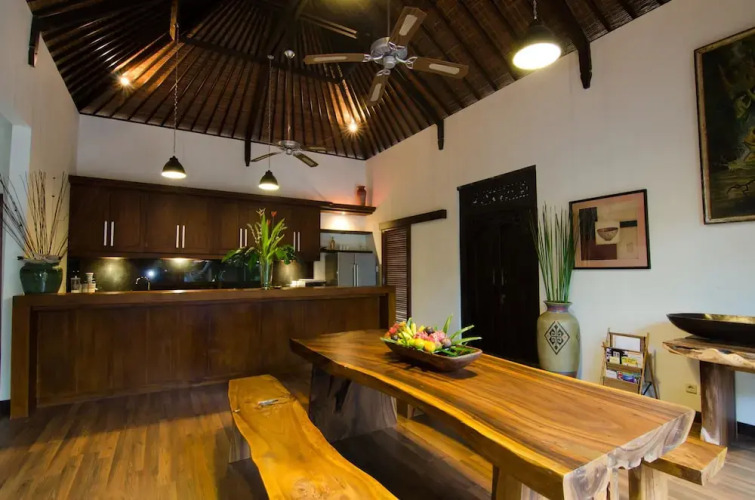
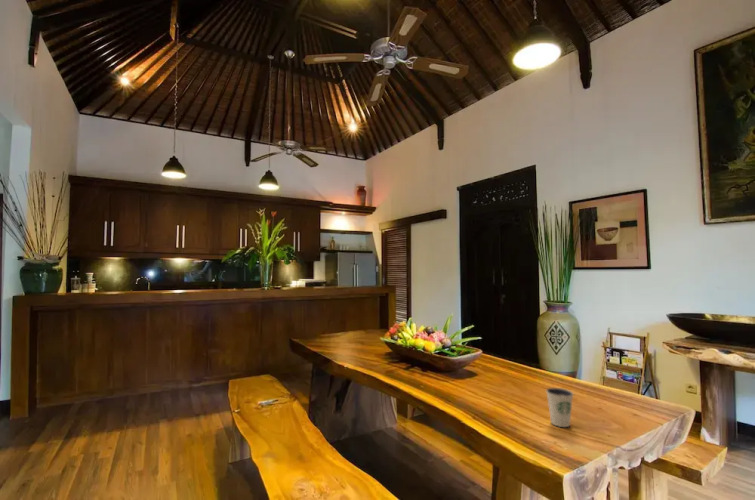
+ dixie cup (559, 407)
